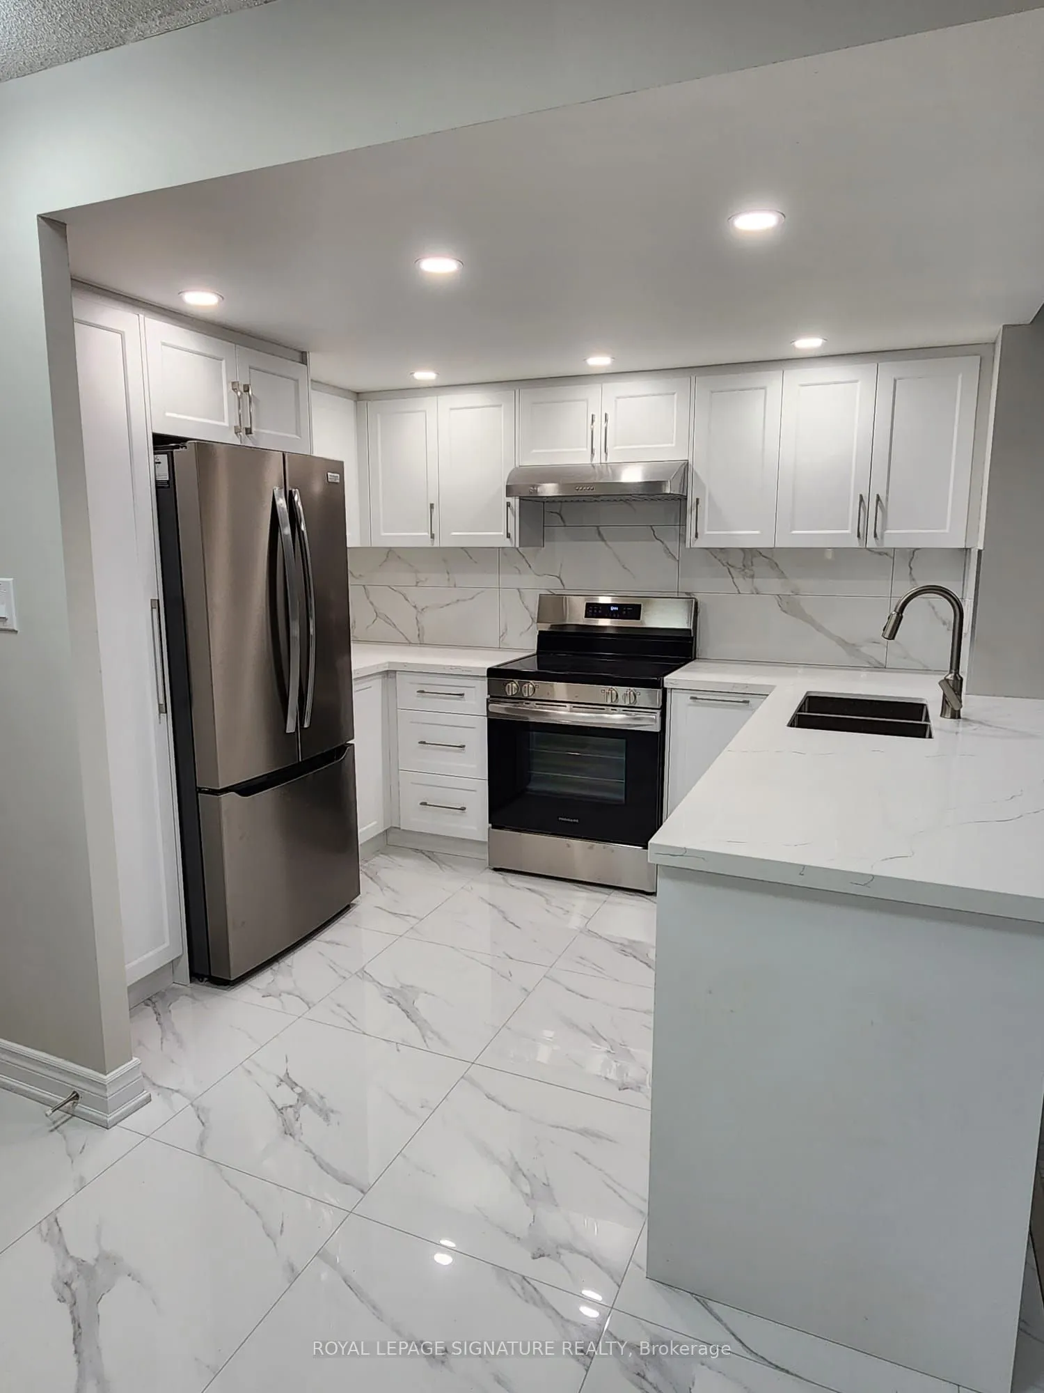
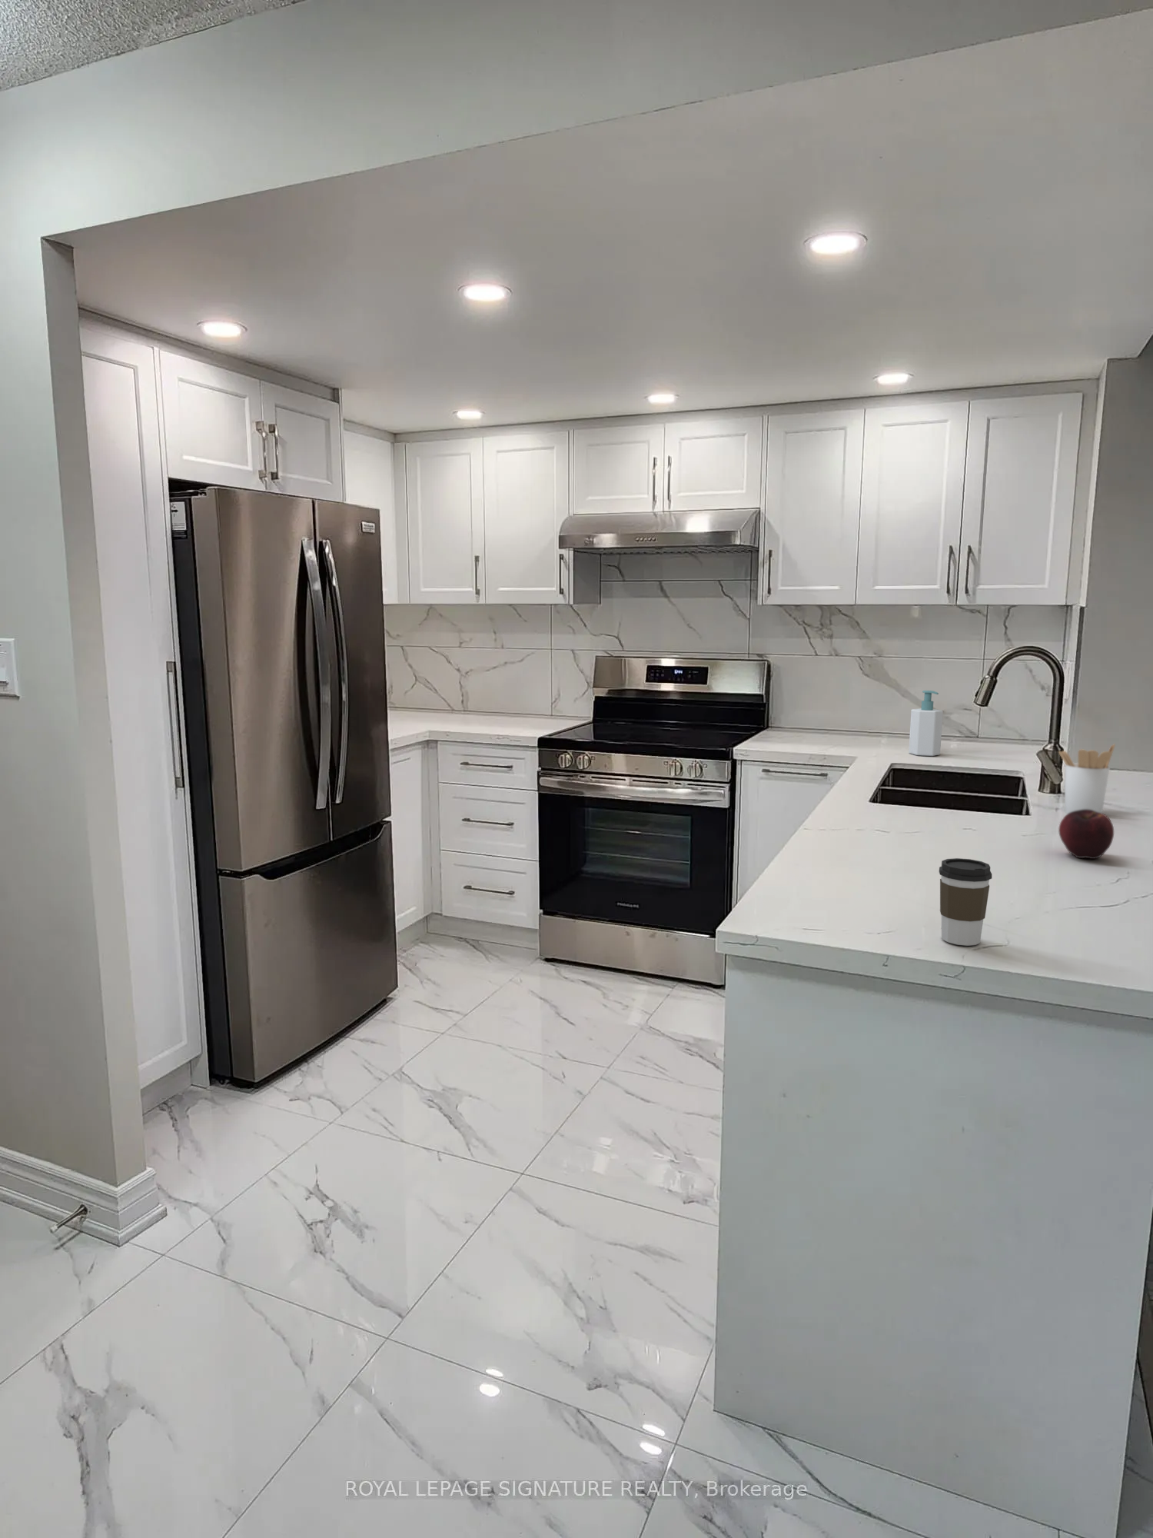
+ soap bottle (927, 722)
+ fruit (1085, 833)
+ utensil holder (1088, 780)
+ coffee cup (963, 901)
